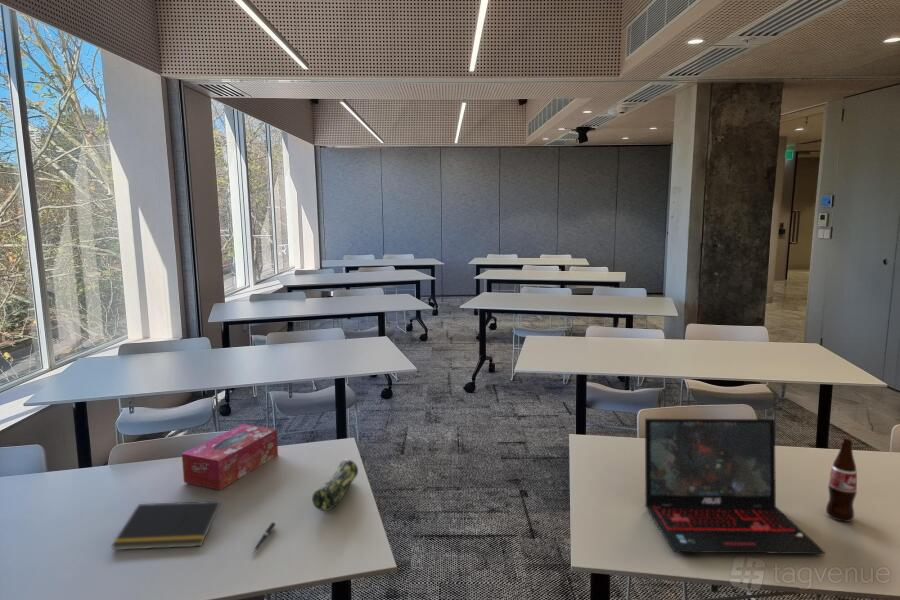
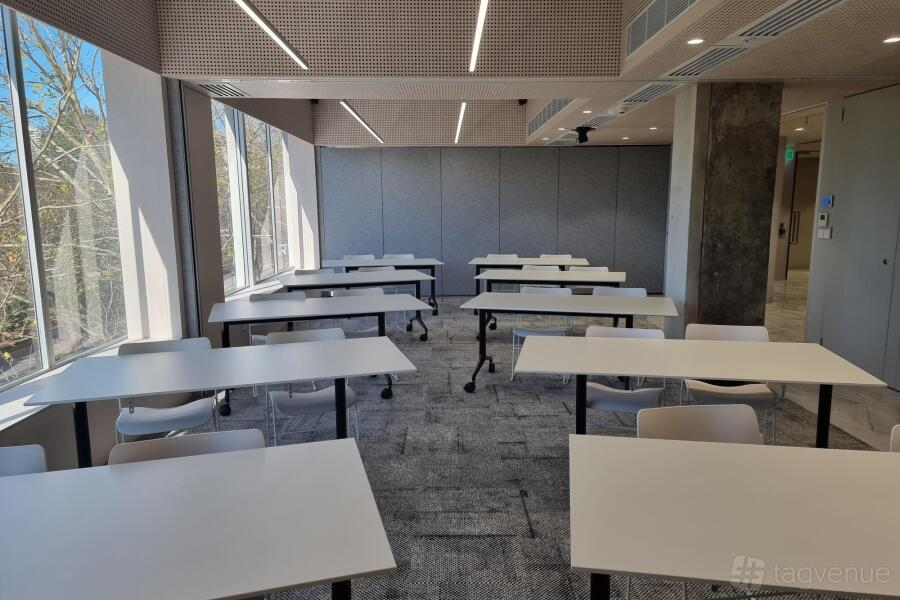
- pencil case (337, 484)
- tissue box (232, 454)
- pen (263, 537)
- laptop (727, 482)
- notepad (168, 524)
- bottle (843, 479)
